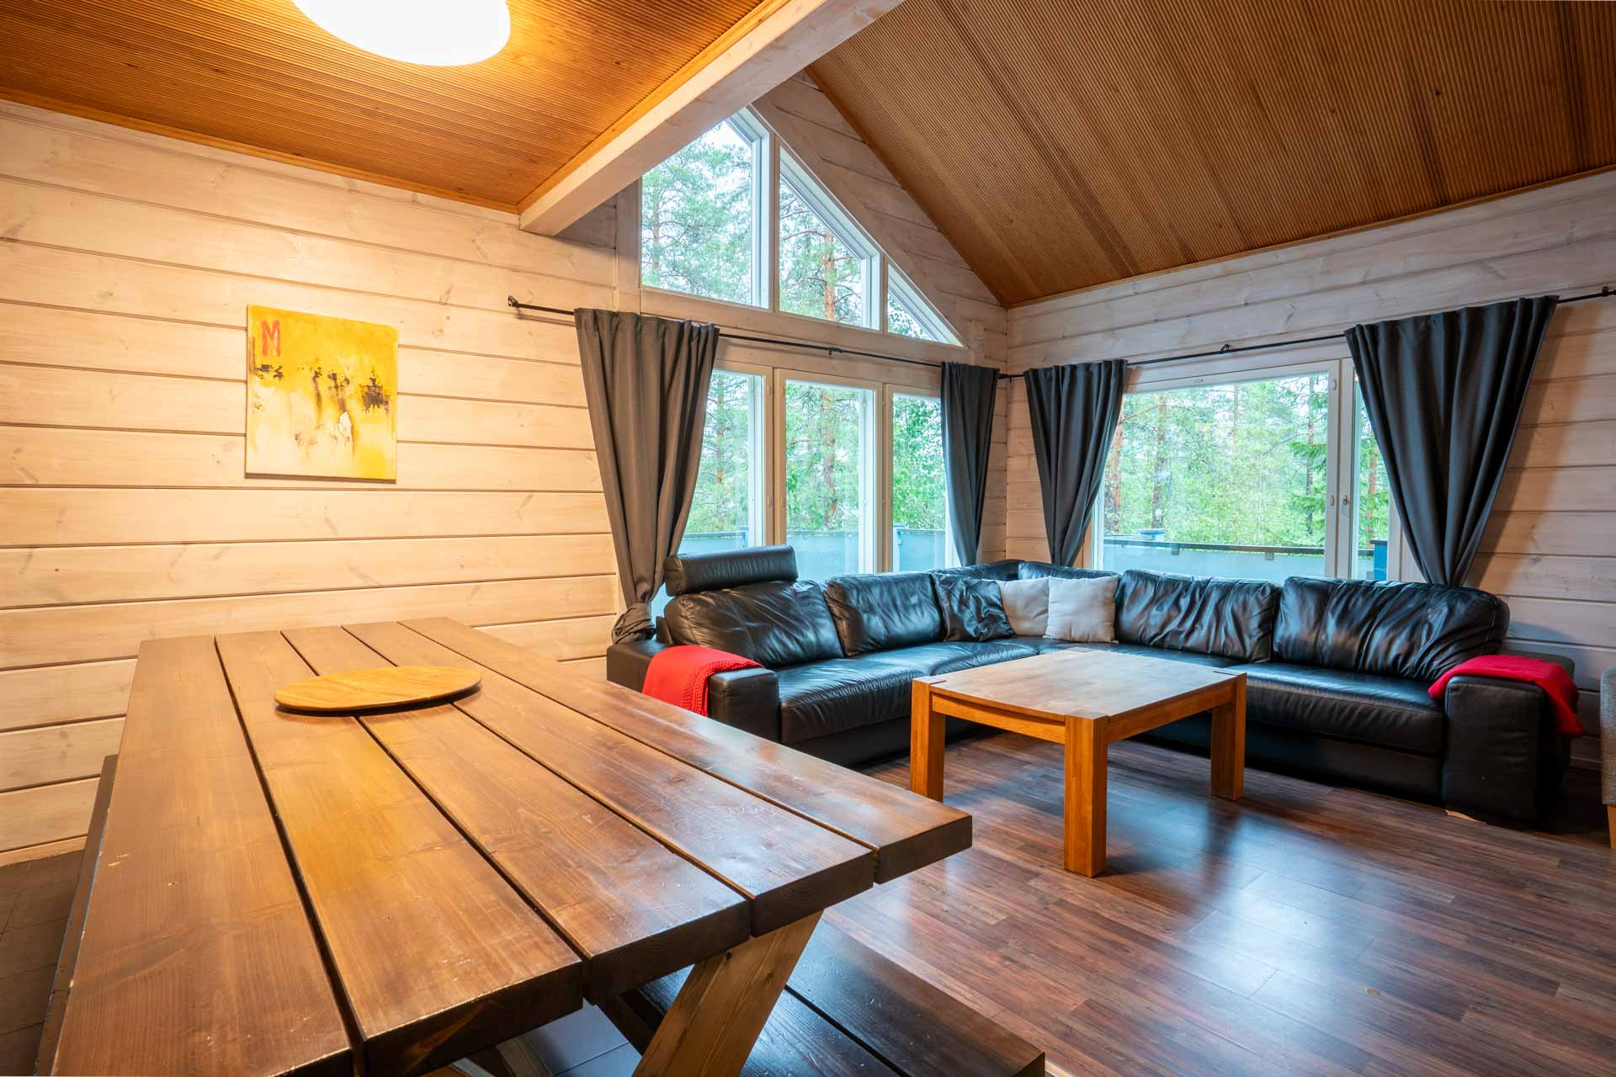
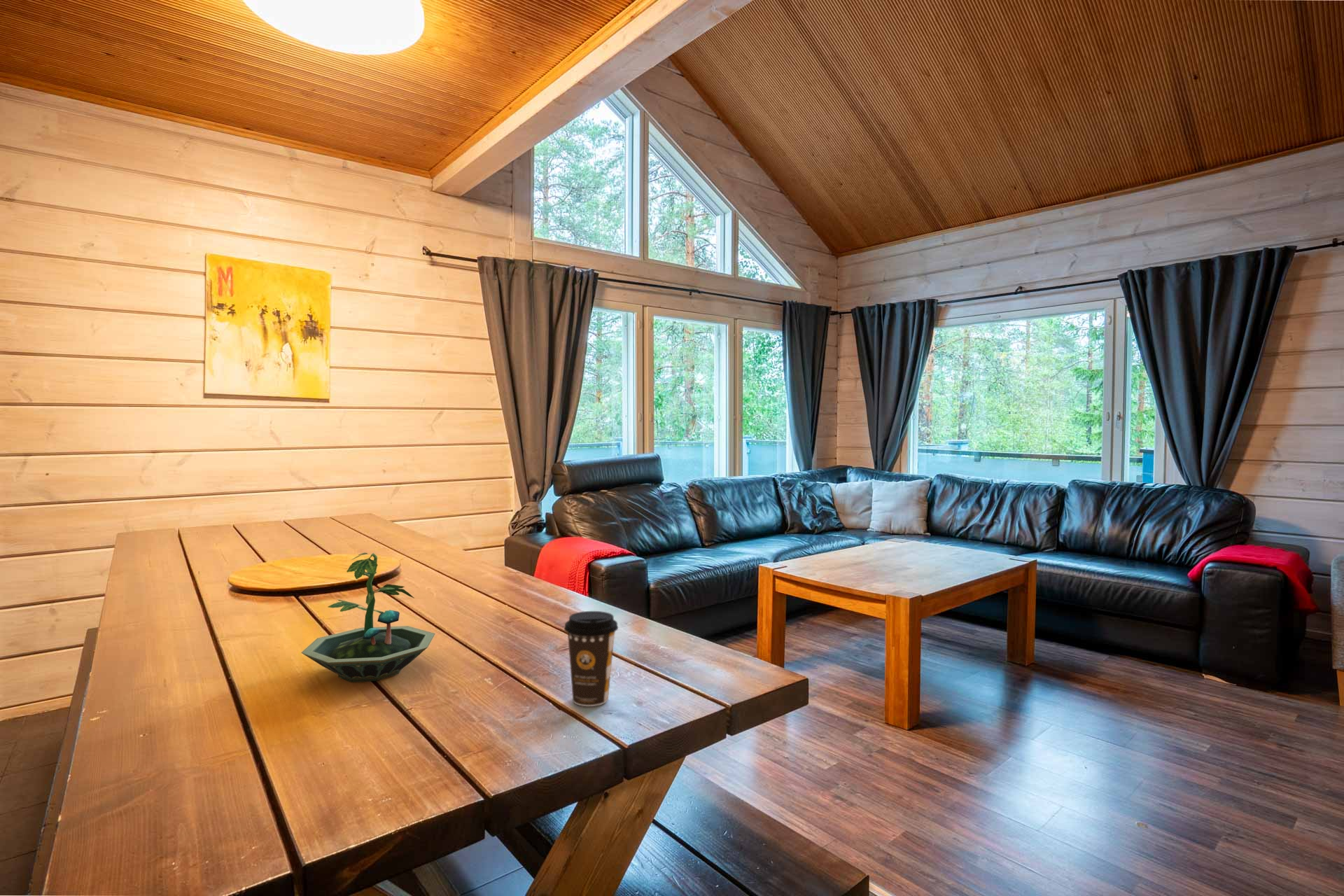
+ coffee cup (591, 658)
+ terrarium (372, 577)
